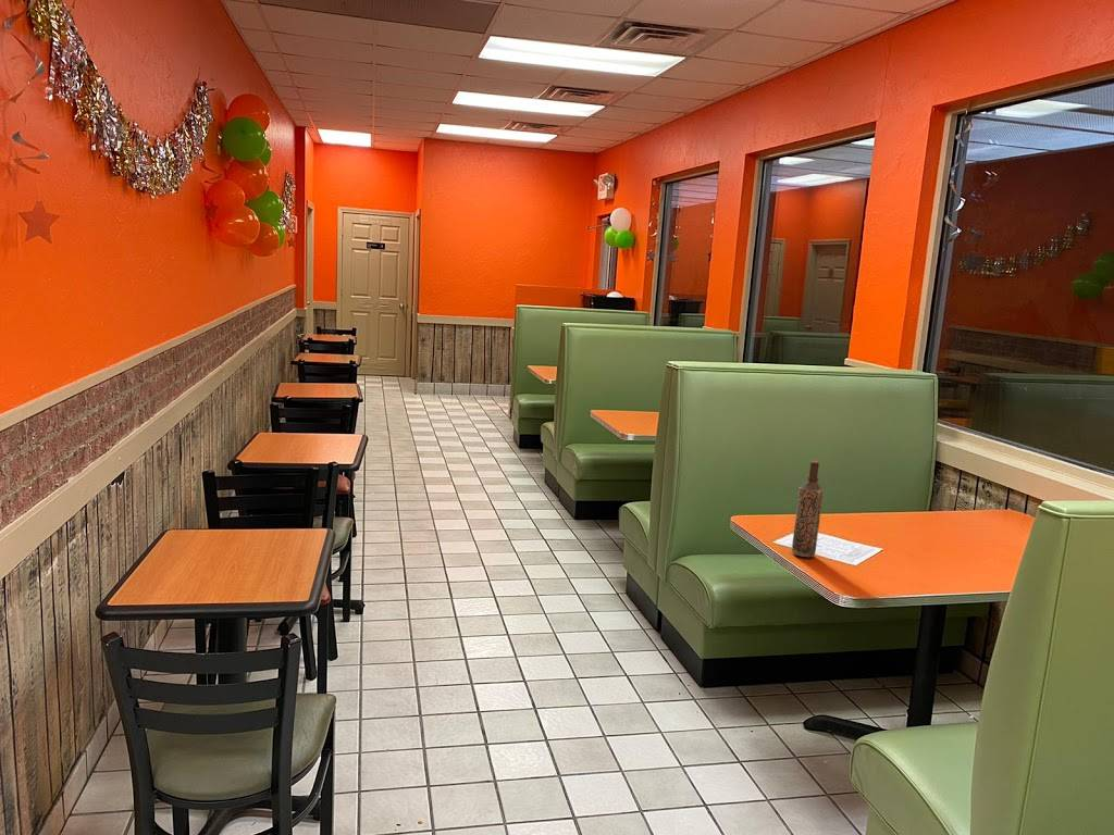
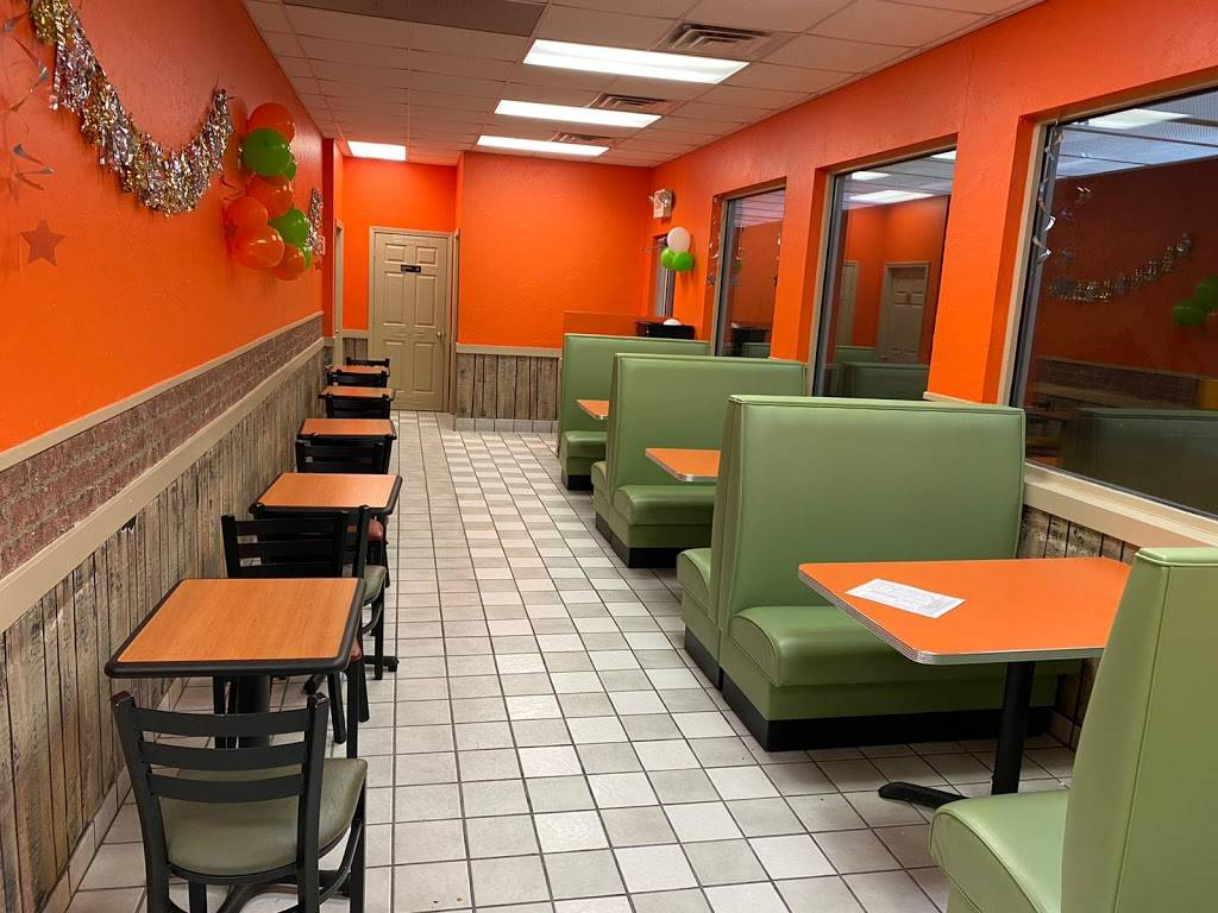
- bottle (808, 508)
